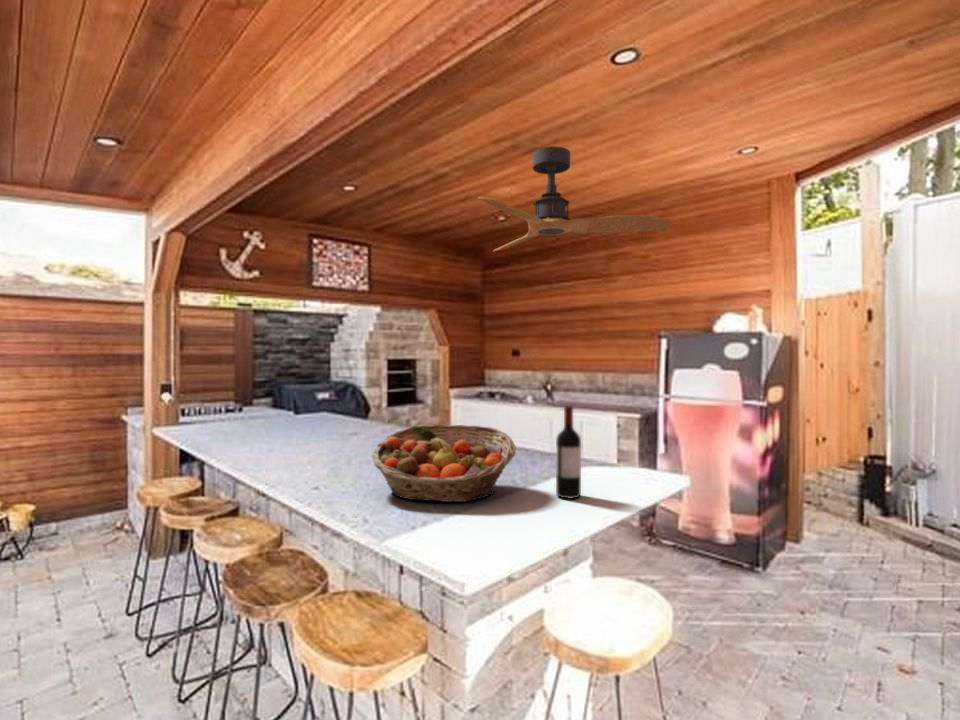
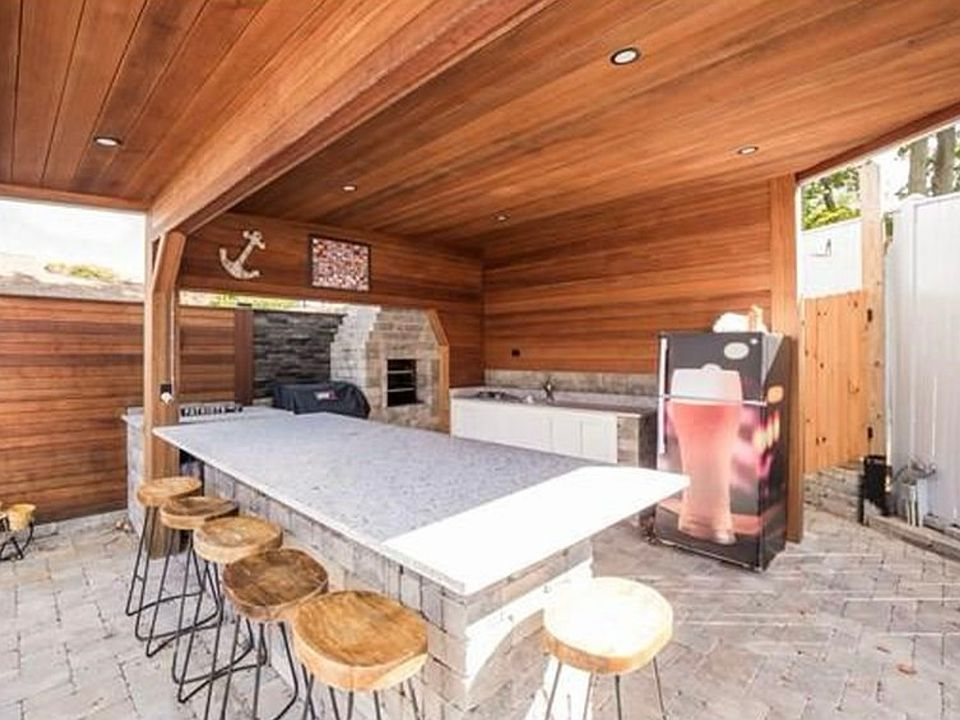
- wine bottle (568, 451)
- ceiling fan (567, 200)
- fruit basket (443, 460)
